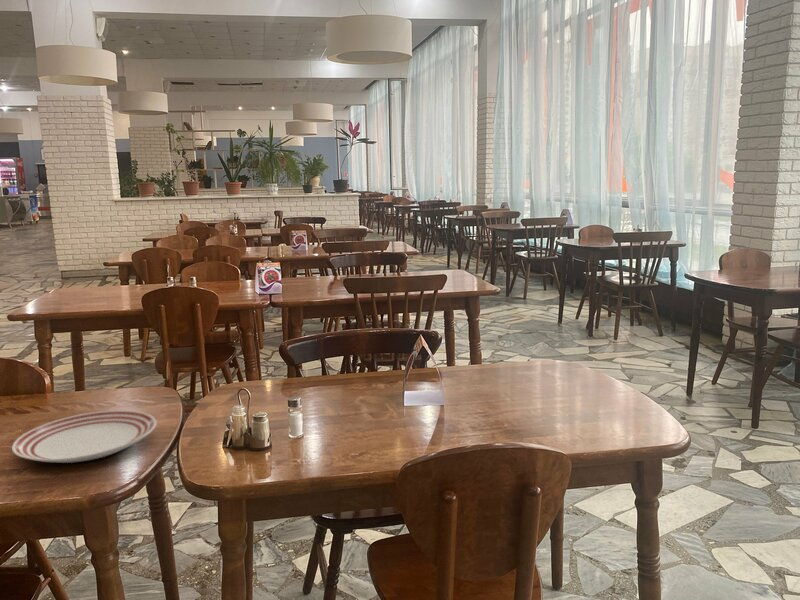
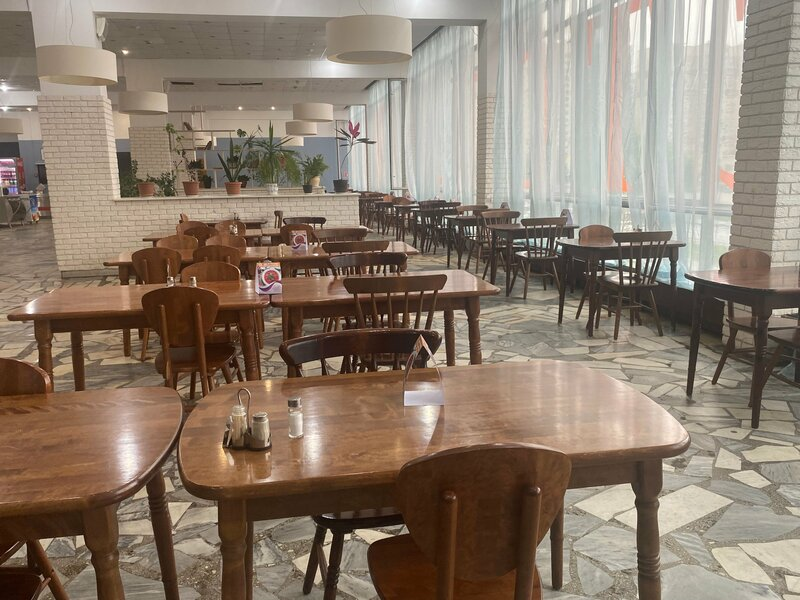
- dinner plate (87, 438)
